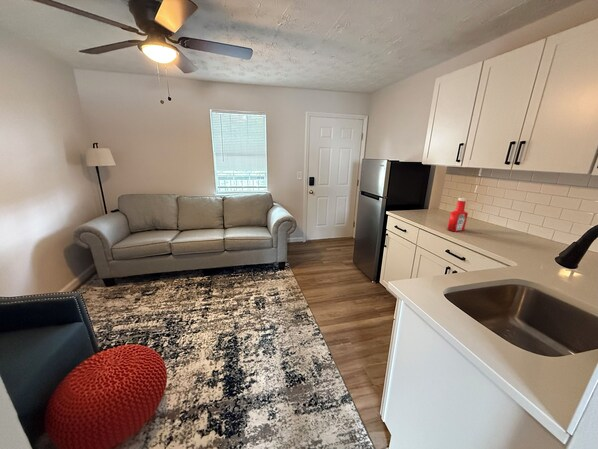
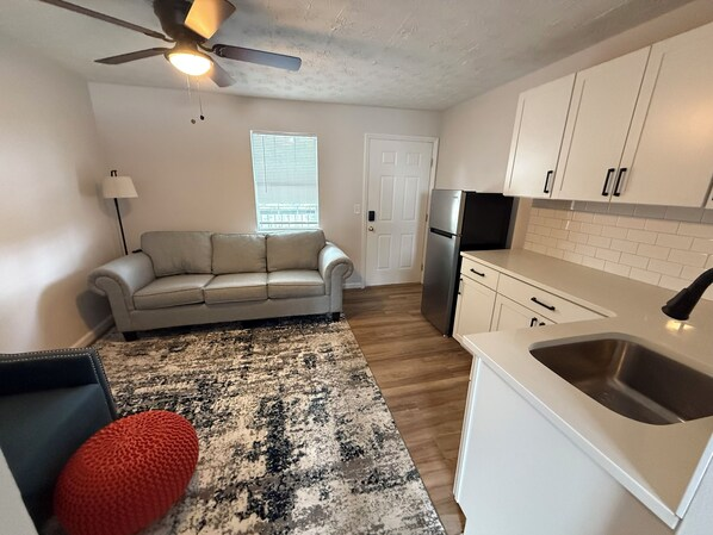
- soap bottle (458, 214)
